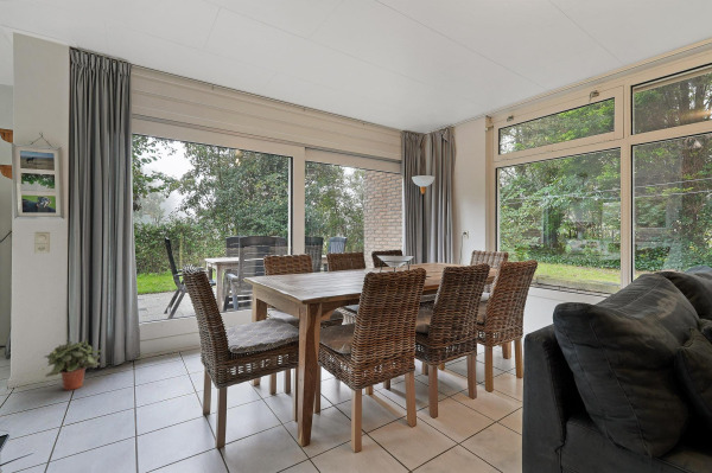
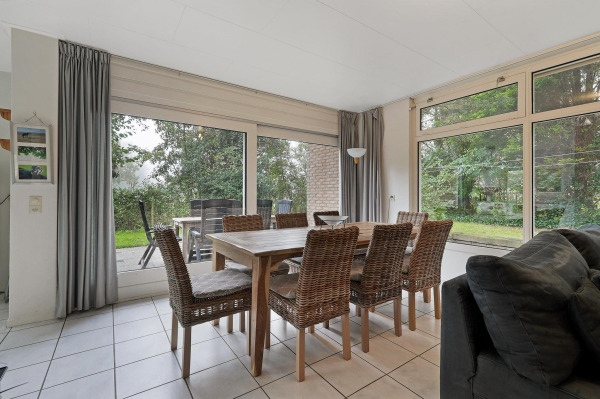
- potted plant (74, 363)
